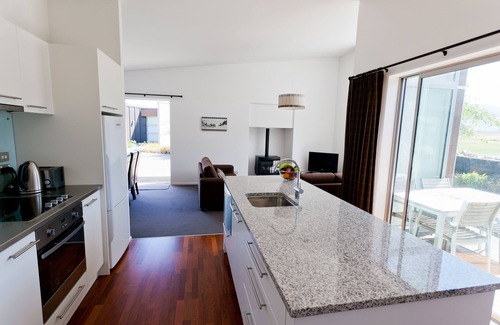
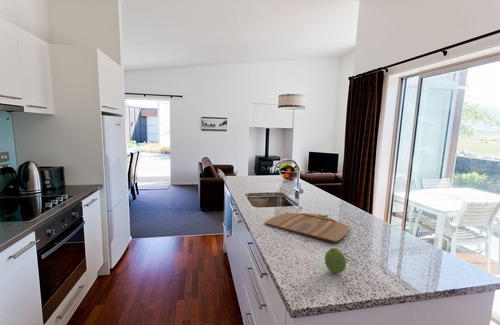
+ fruit (335, 260)
+ cutting board (310, 221)
